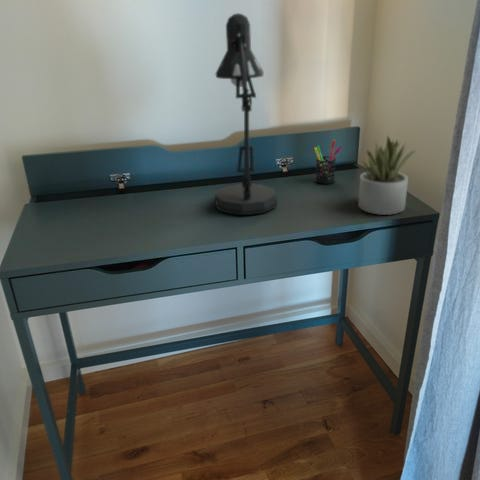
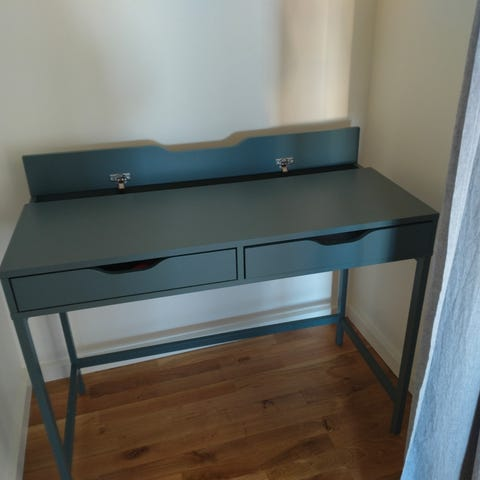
- desk lamp (244, 113)
- pen holder (325, 161)
- succulent plant (384, 171)
